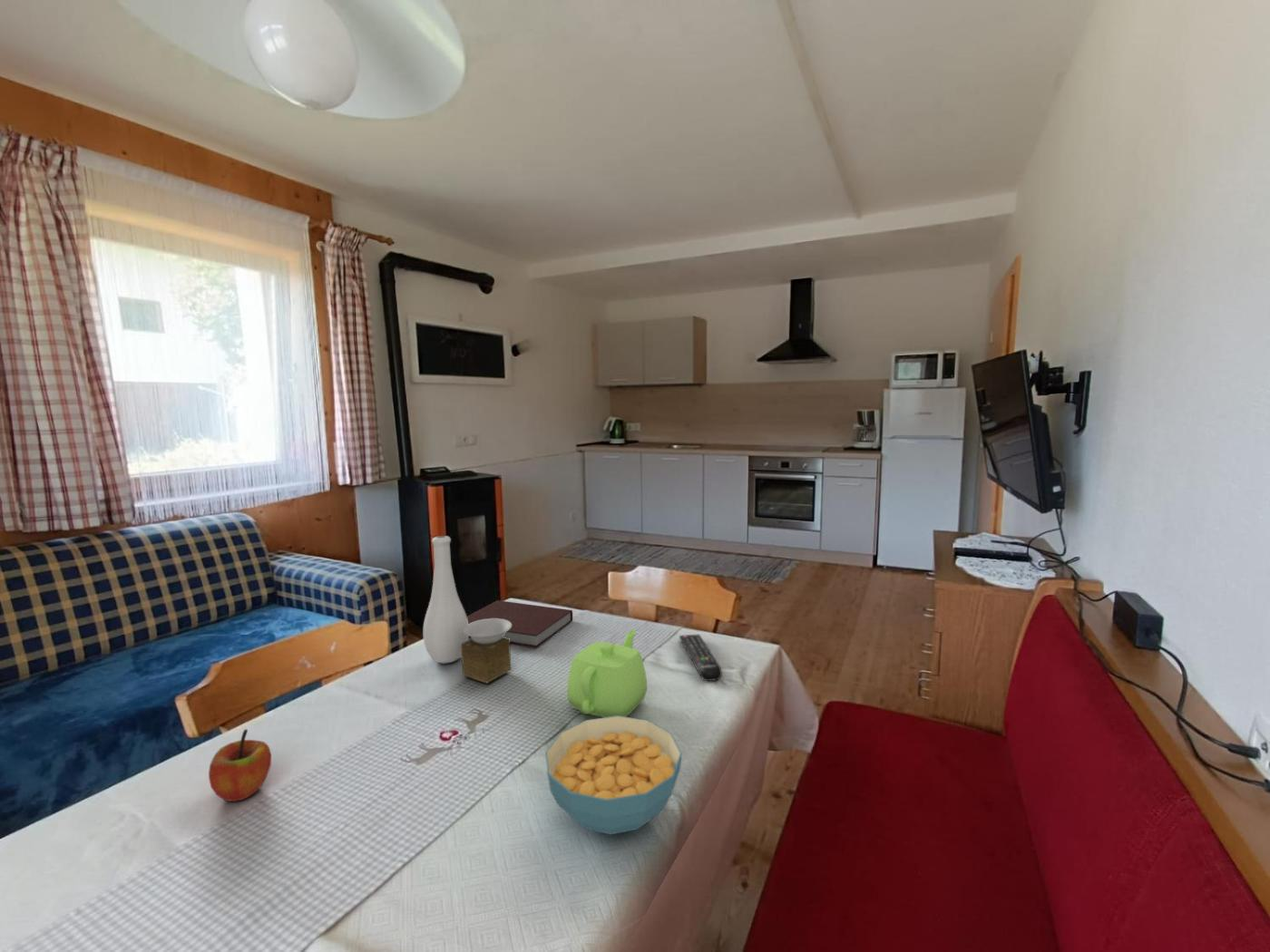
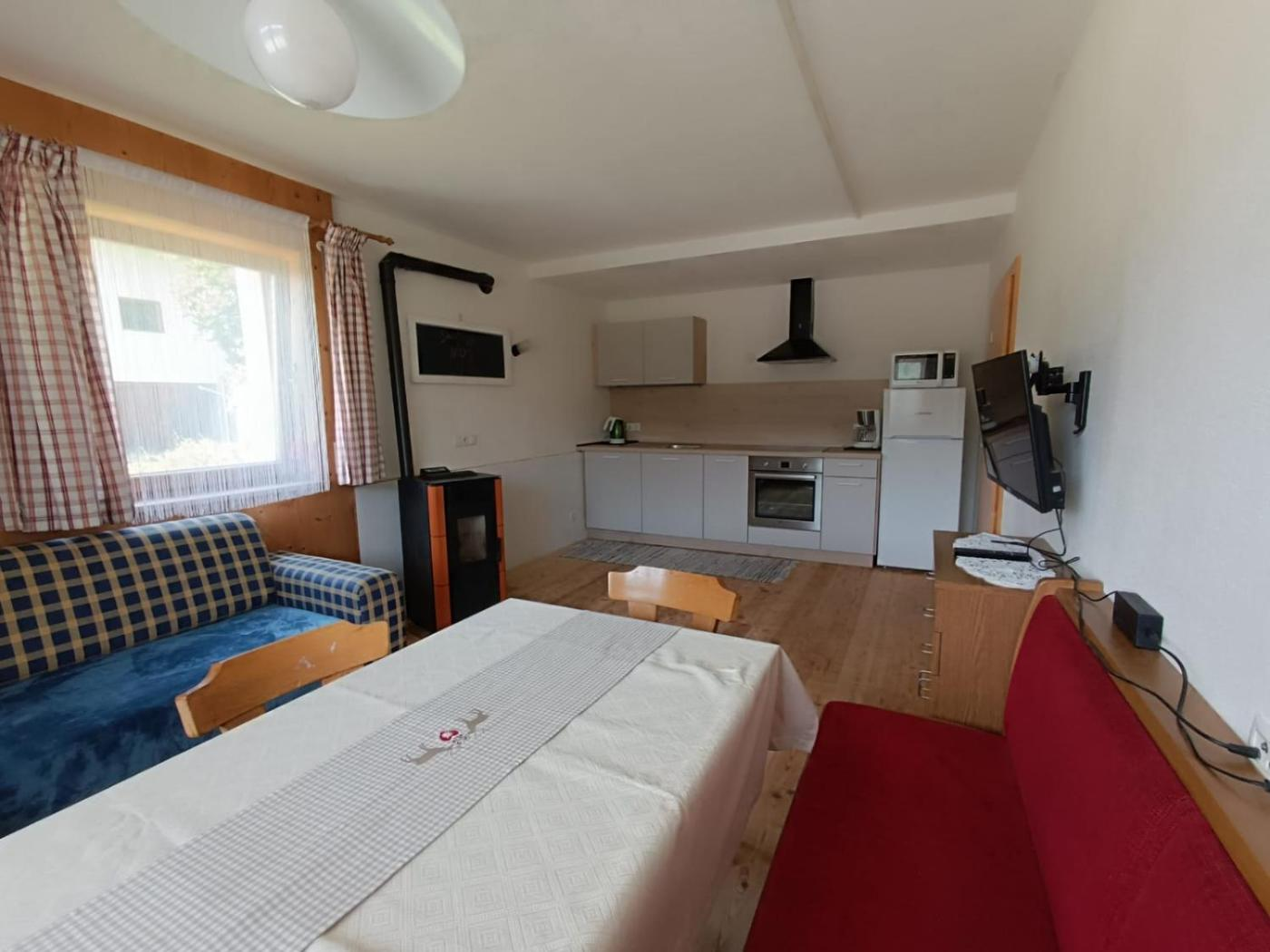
- vase (462, 606)
- cereal bowl (613, 783)
- remote control (698, 654)
- teapot (611, 673)
- notebook (515, 621)
- apple (240, 762)
